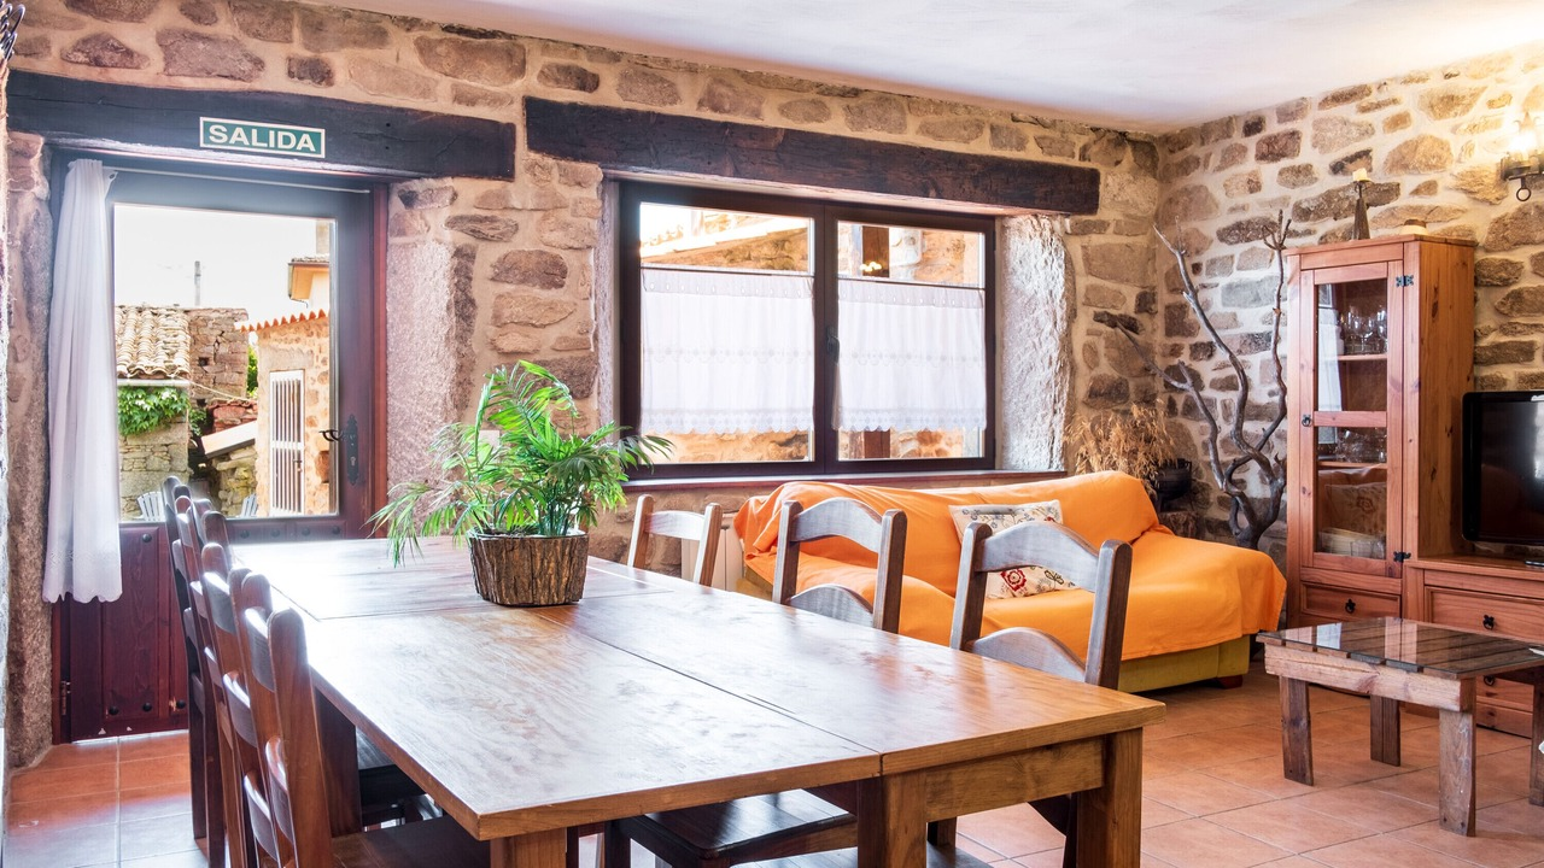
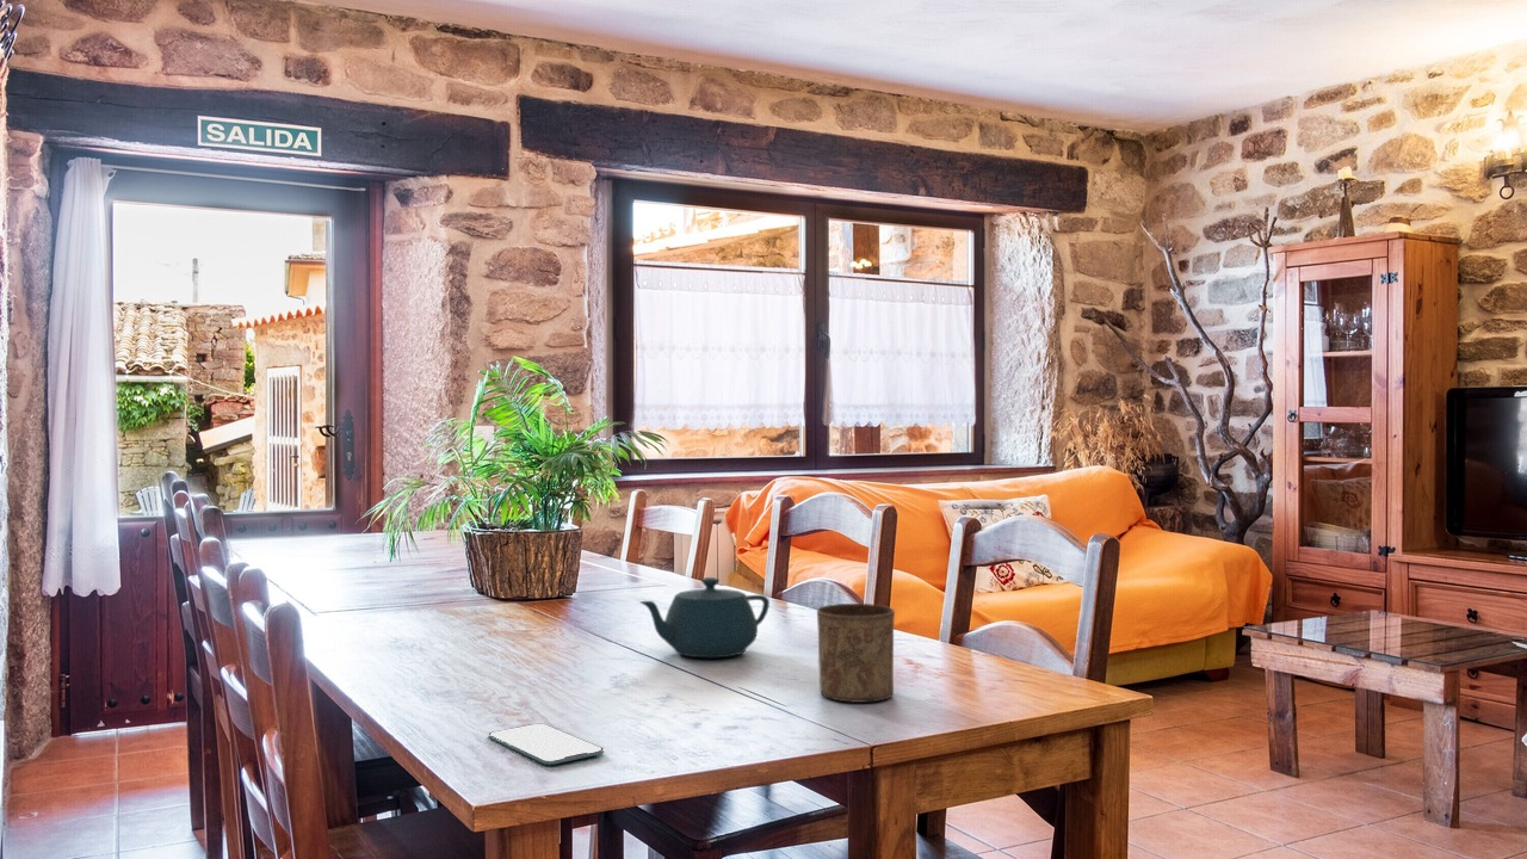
+ smartphone (544, 742)
+ cup (855, 651)
+ teapot (706, 616)
